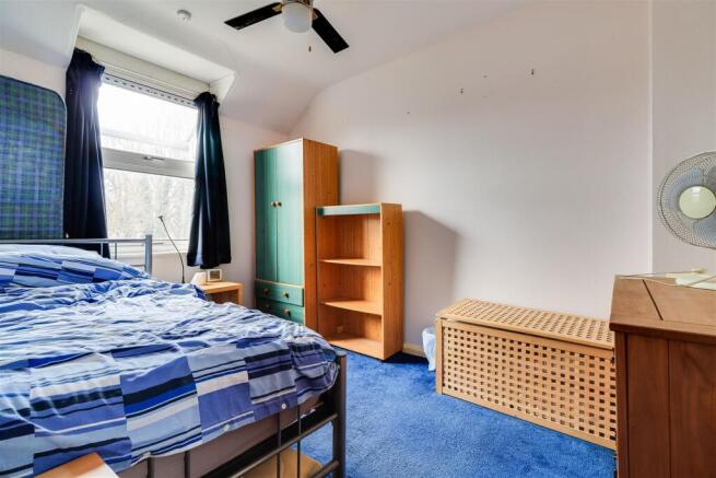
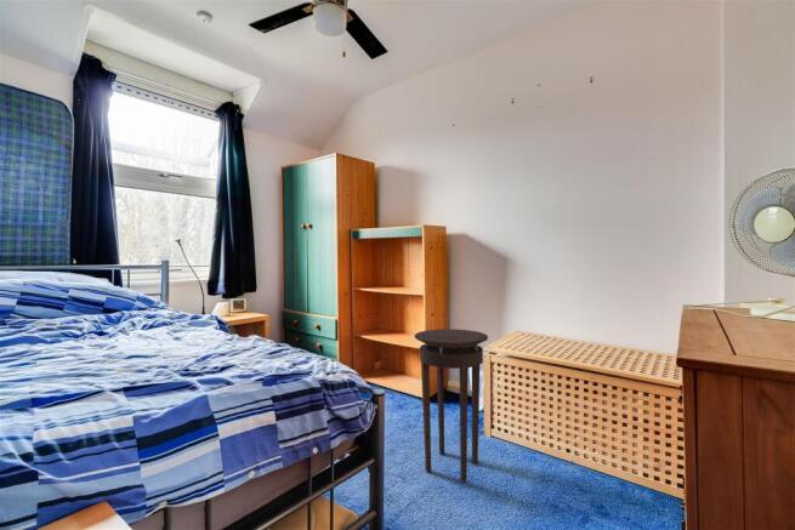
+ stool (443, 400)
